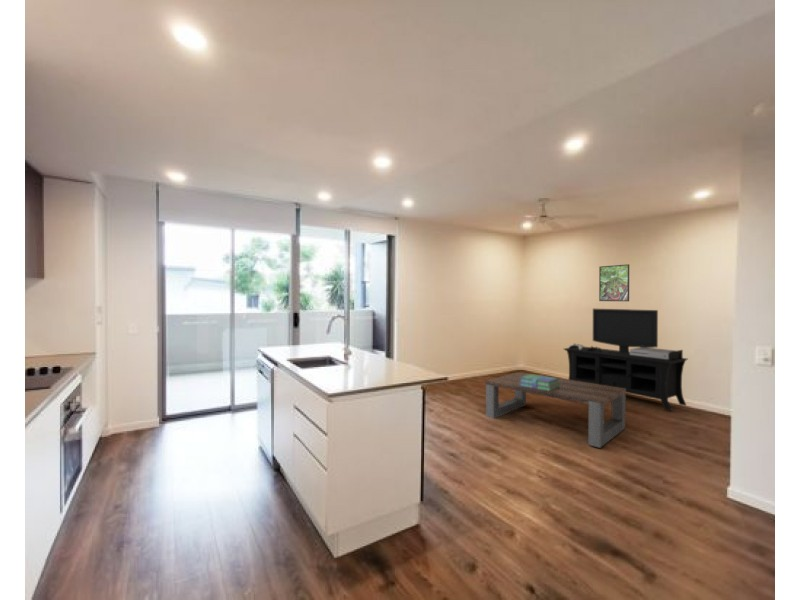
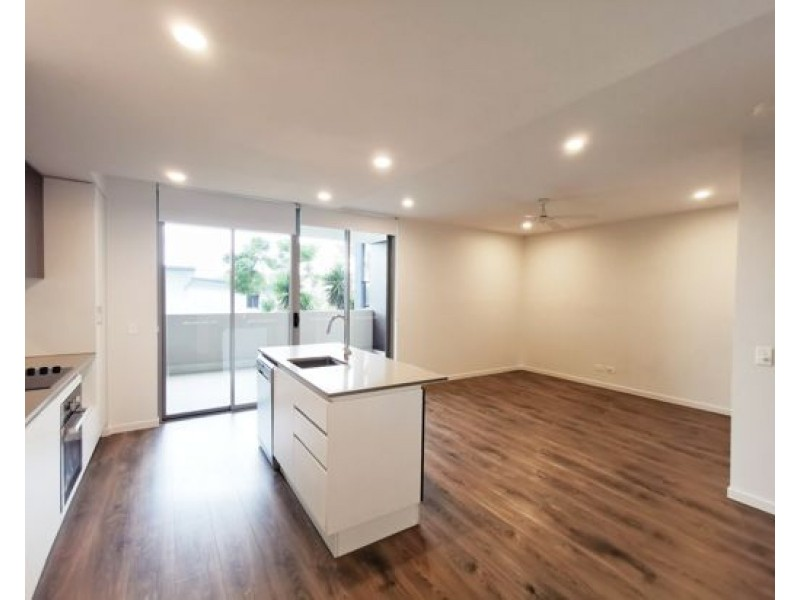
- stack of books (539, 381)
- media console (620, 352)
- coffee table (553, 397)
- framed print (613, 283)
